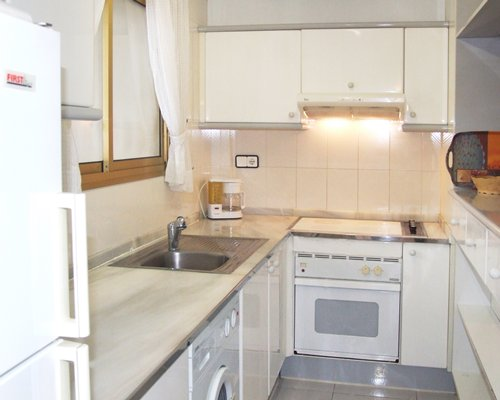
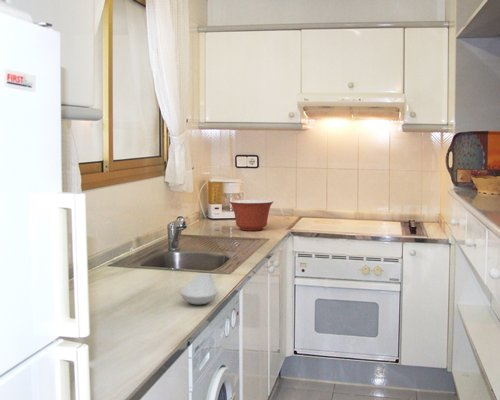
+ mixing bowl (251, 215)
+ spoon rest (201, 287)
